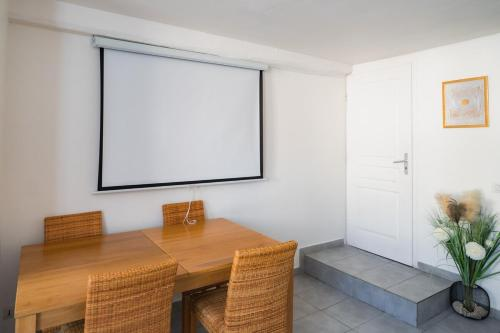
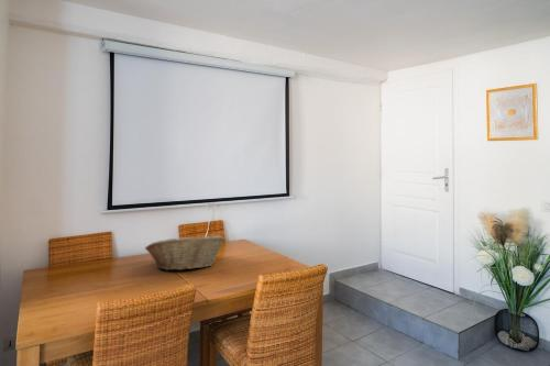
+ fruit basket (186, 249)
